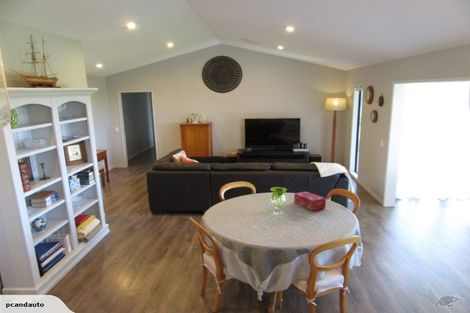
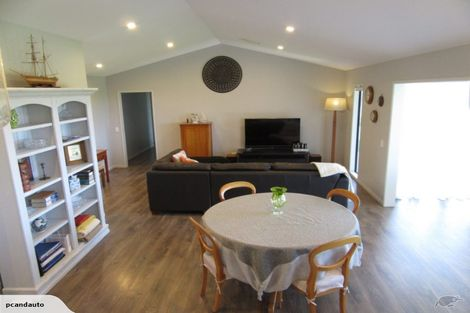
- tissue box (309, 200)
